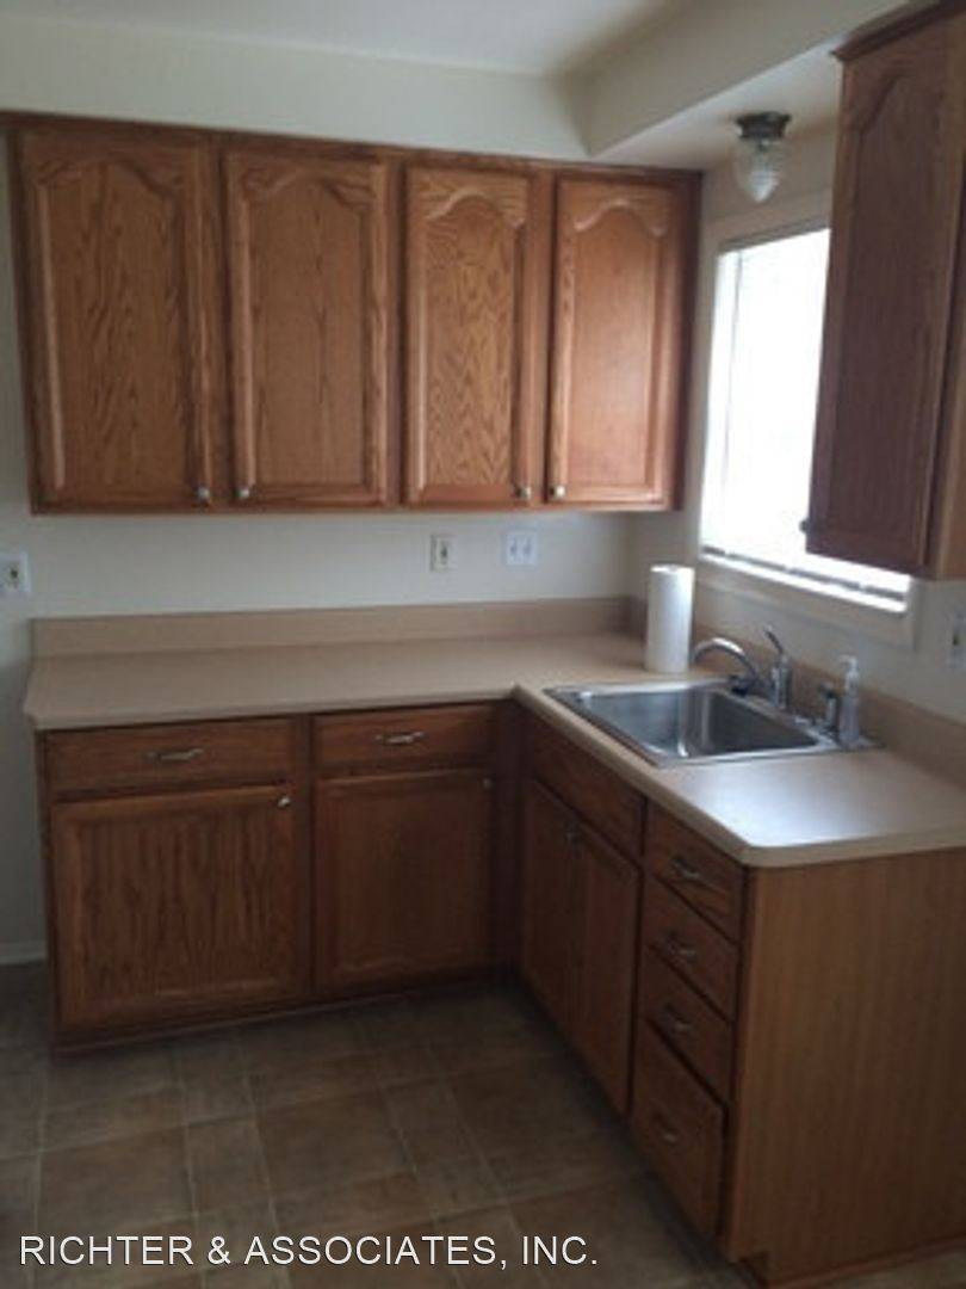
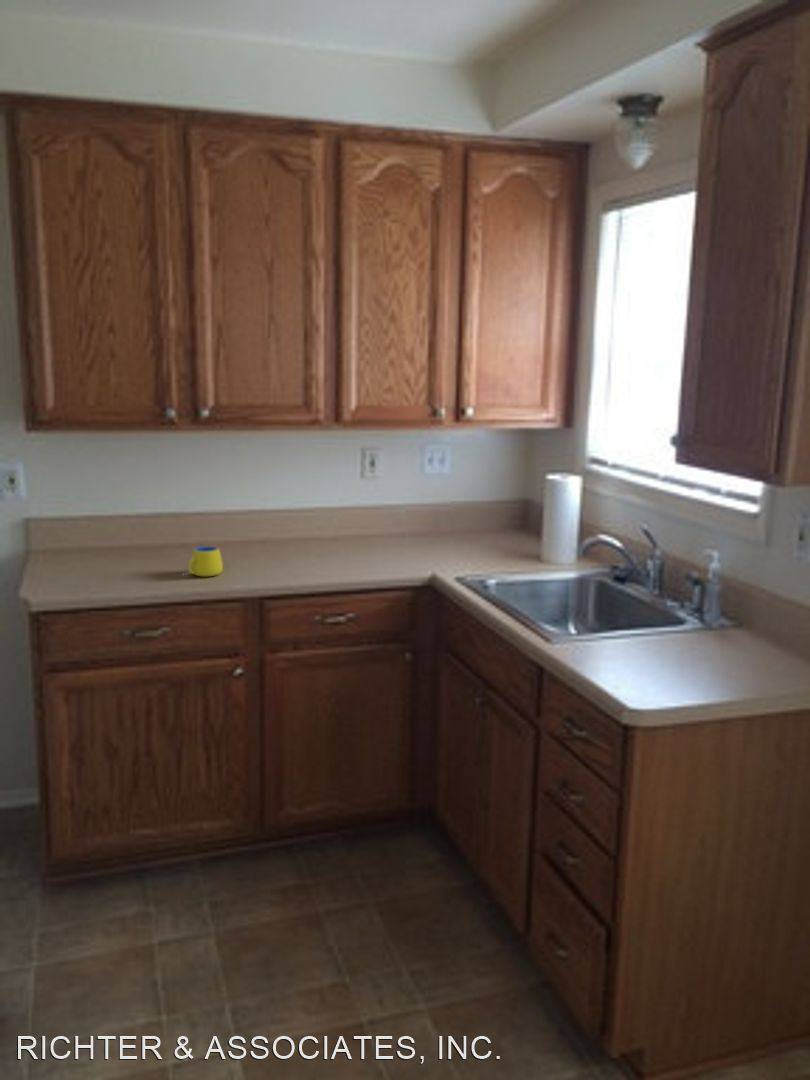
+ mug (203, 562)
